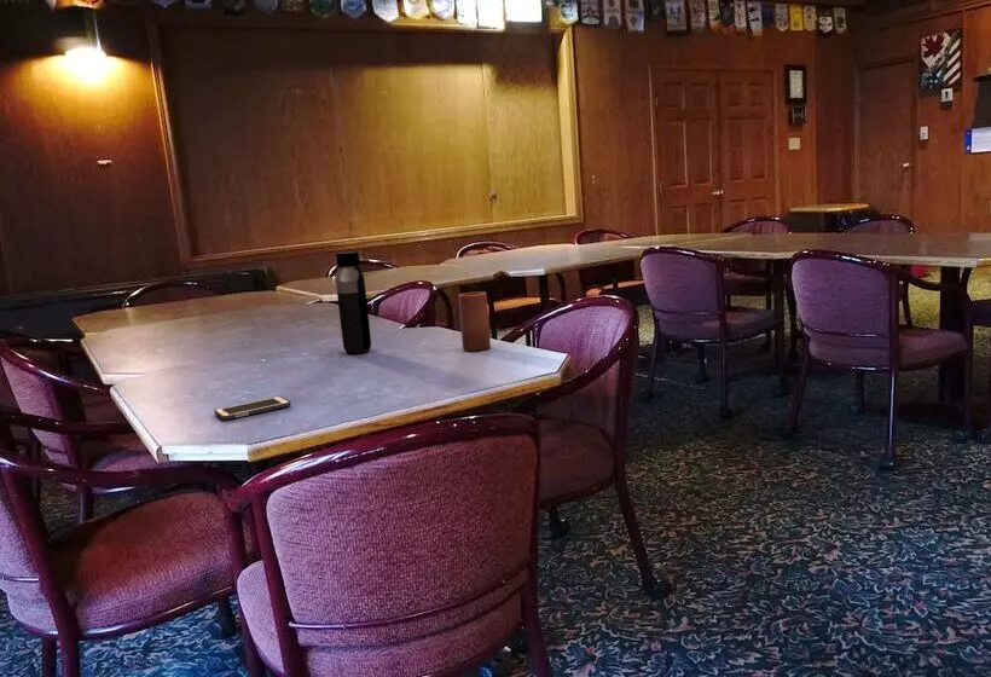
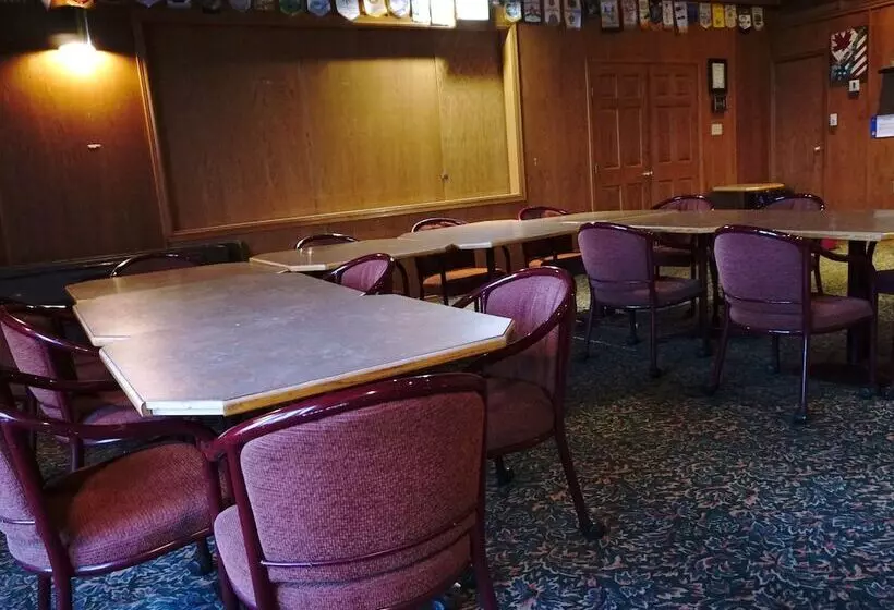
- candle (474, 320)
- water bottle (352, 302)
- cell phone (253, 407)
